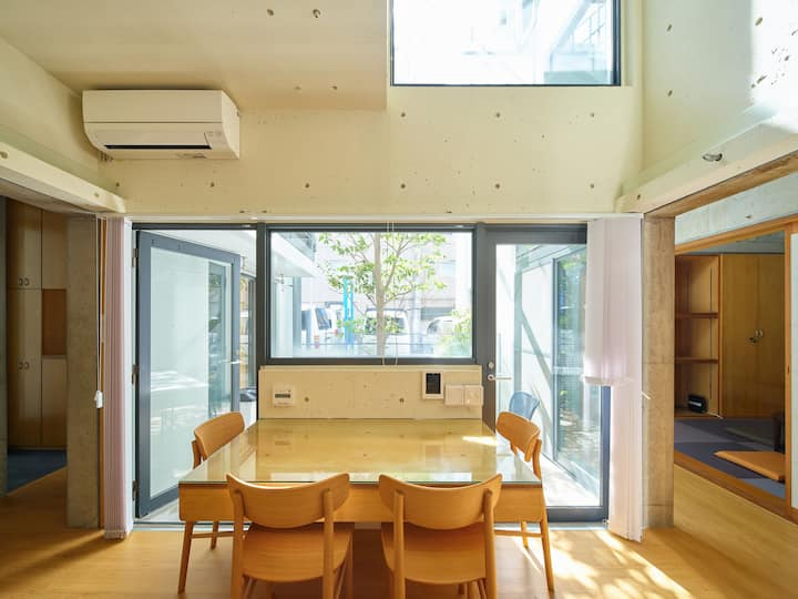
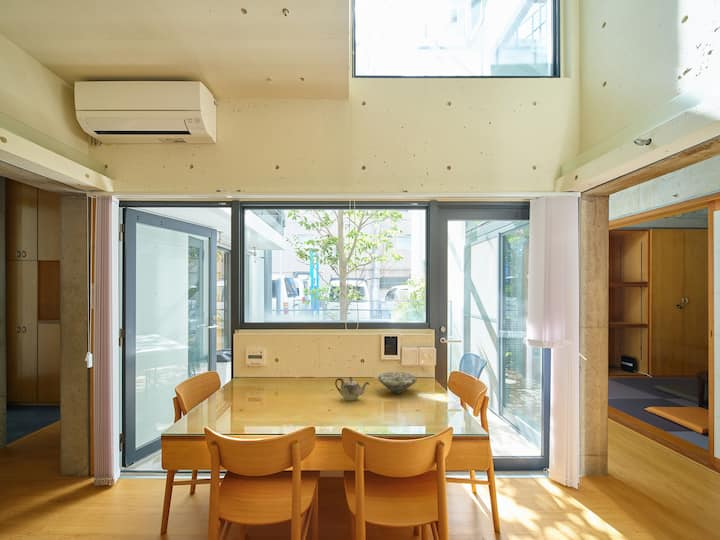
+ teapot (352, 387)
+ bowl (397, 384)
